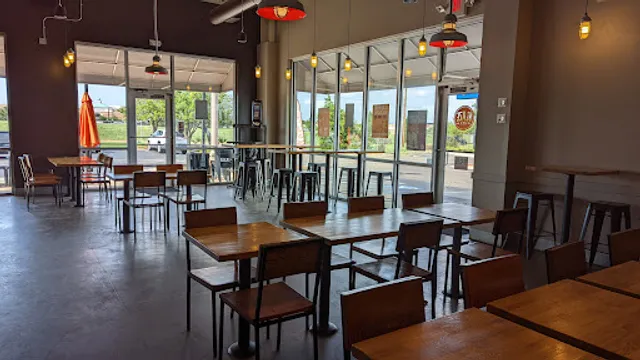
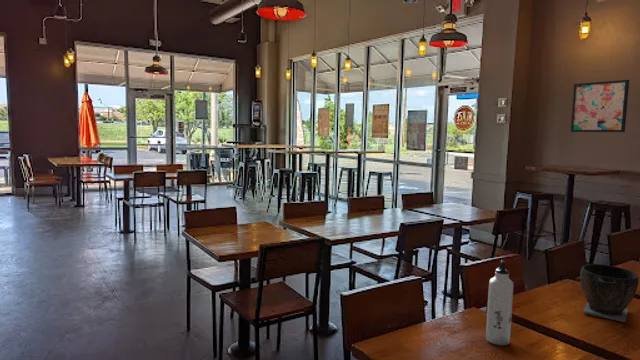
+ water bottle (500, 301)
+ wall art (598, 107)
+ bowl (607, 291)
